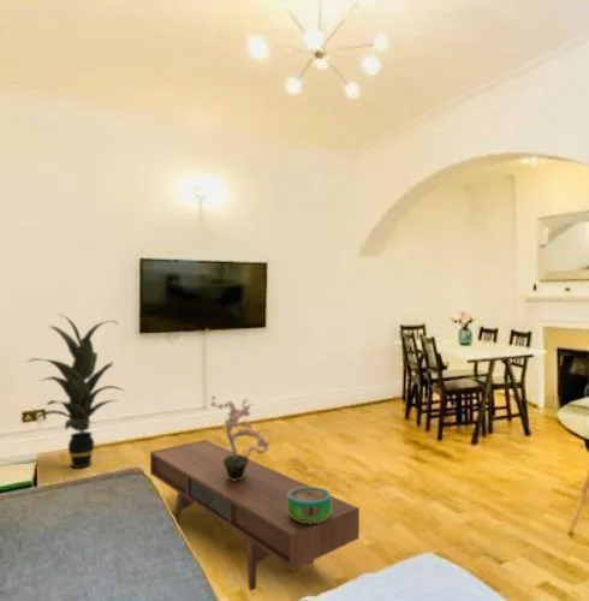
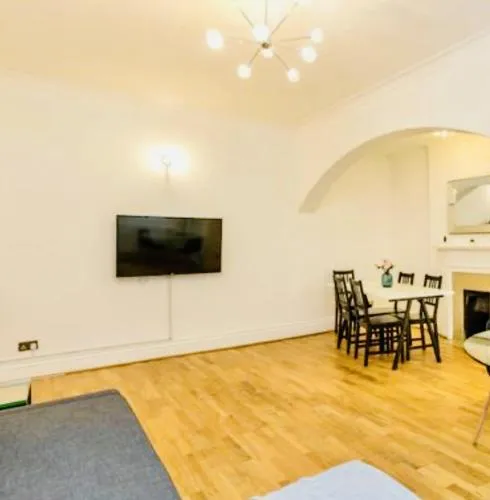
- potted plant (242, 435)
- indoor plant (75, 388)
- decorative bowl (309, 504)
- coffee table (238, 508)
